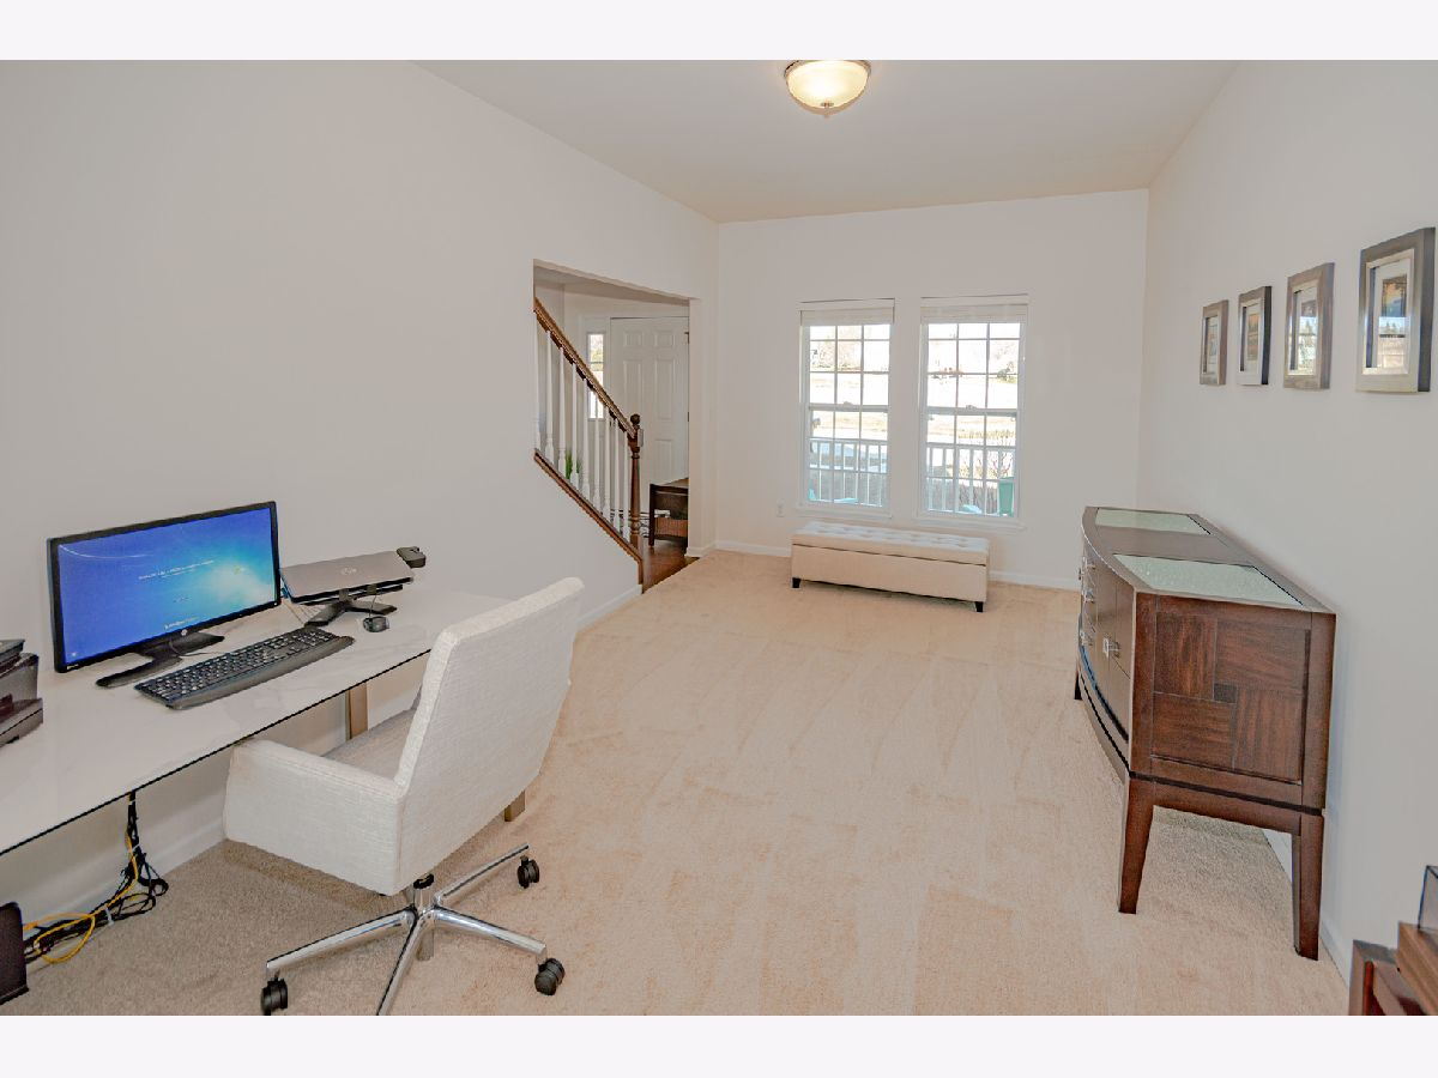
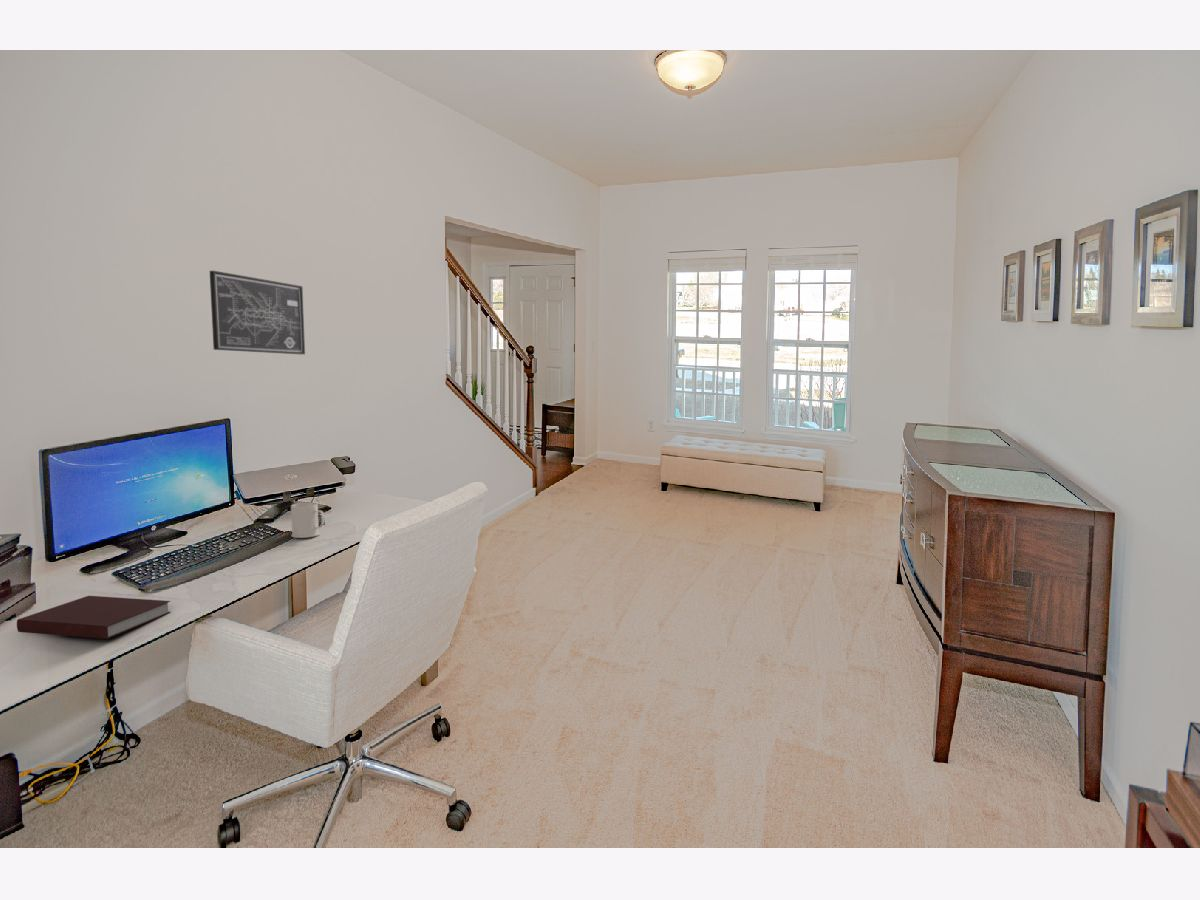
+ notebook (97, 615)
+ wall art (260, 315)
+ mug (308, 519)
